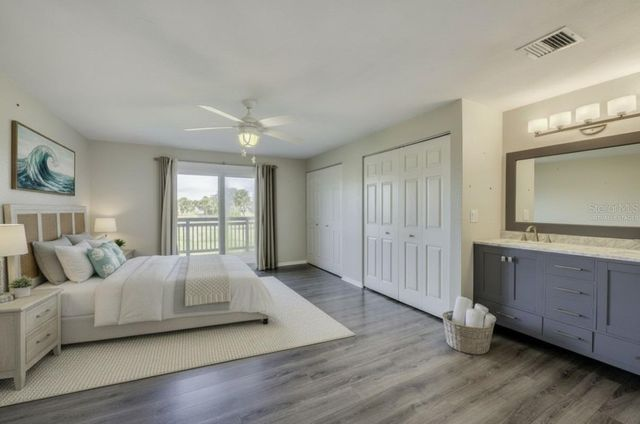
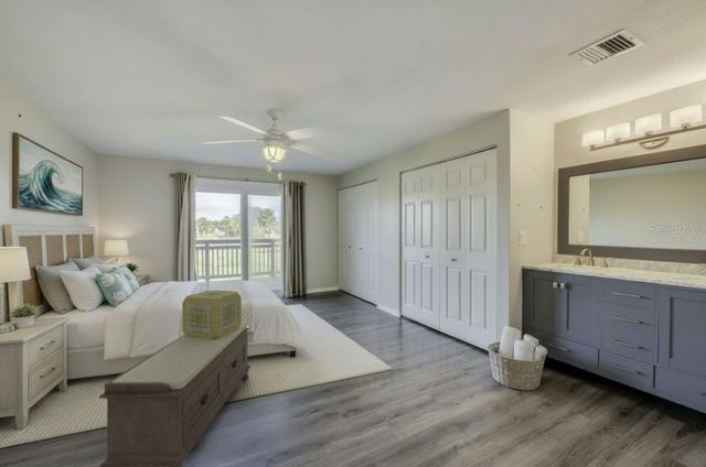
+ decorative box (213, 313)
+ bench (195, 380)
